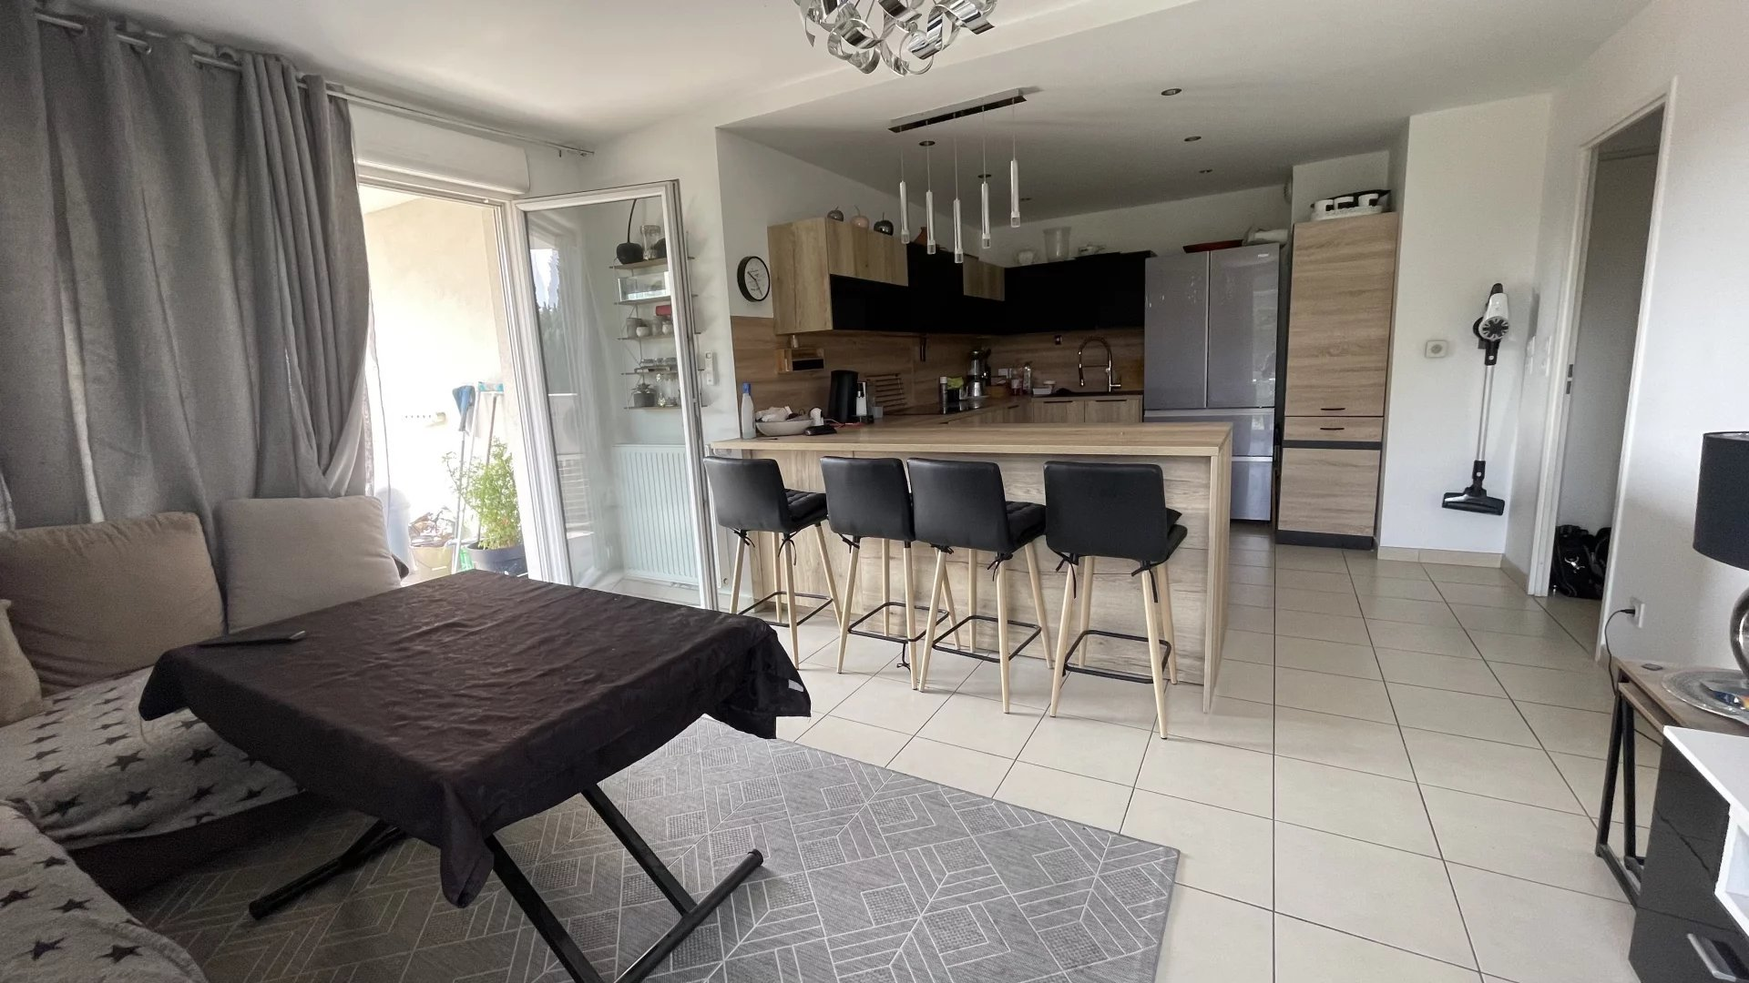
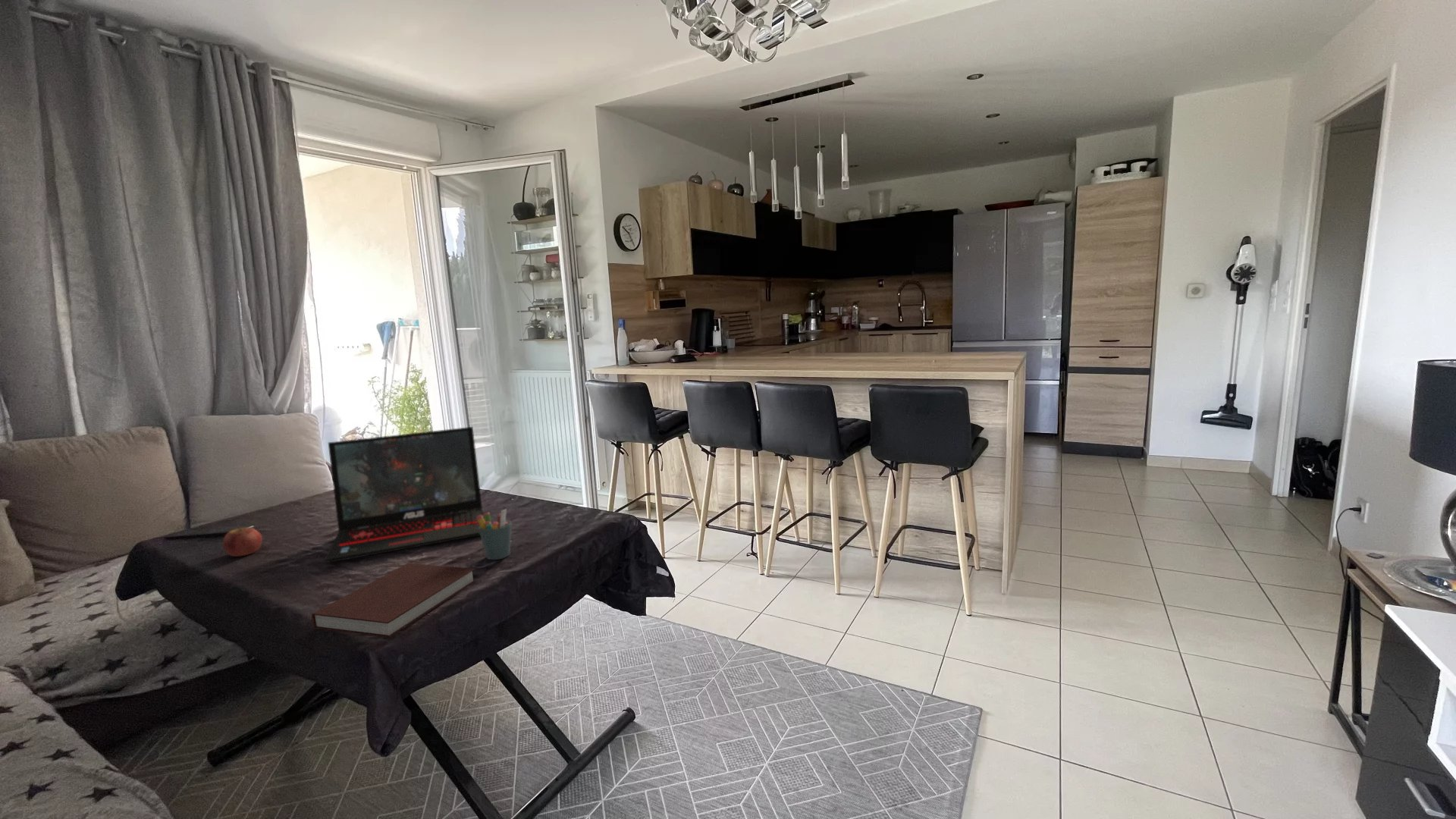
+ laptop (406, 488)
+ apple (242, 538)
+ pen holder (495, 532)
+ notebook (399, 596)
